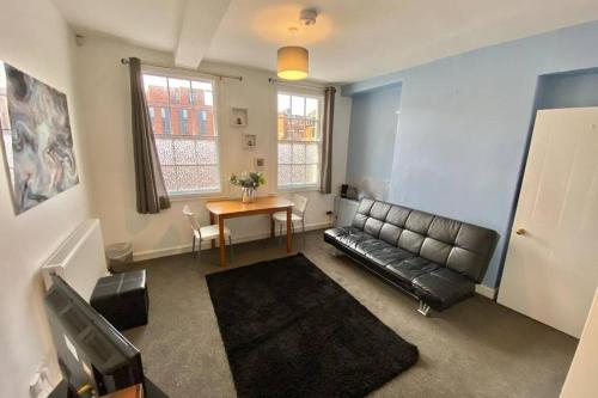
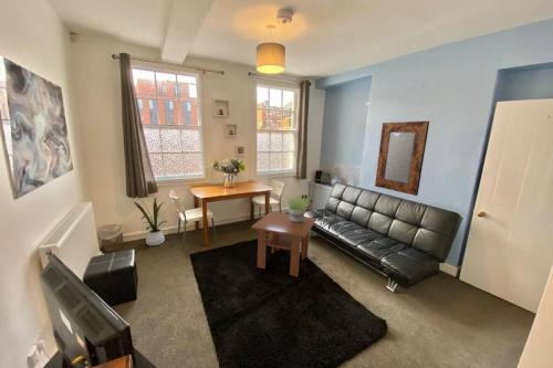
+ home mirror (398, 157)
+ potted plant (296, 208)
+ coffee table (284, 242)
+ house plant (152, 219)
